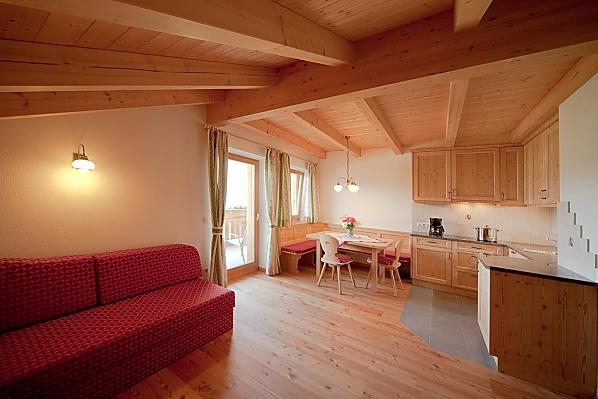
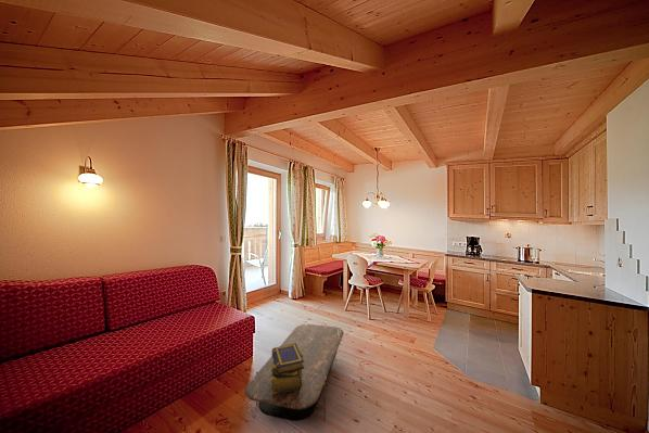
+ coffee table (304, 368)
+ stack of books (288, 366)
